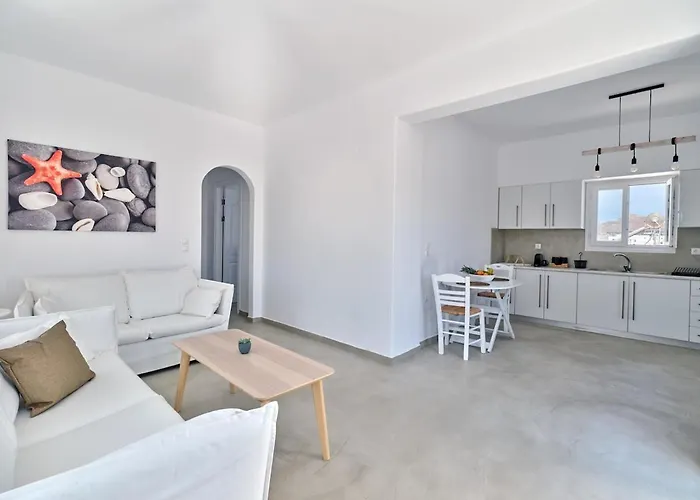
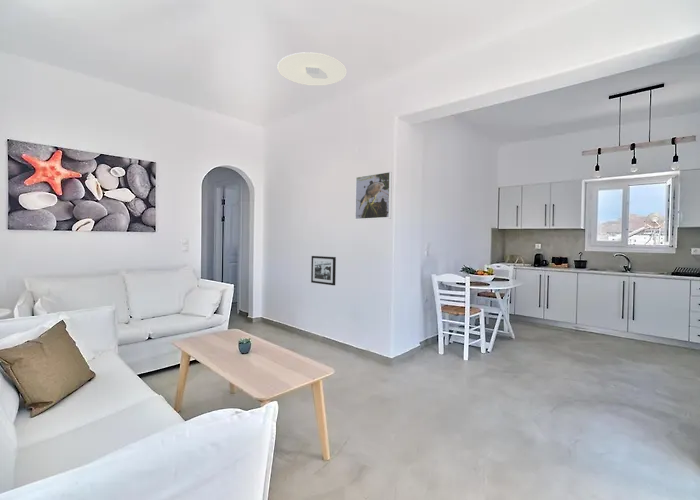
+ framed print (372, 197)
+ ceiling light (312, 67)
+ picture frame (323, 270)
